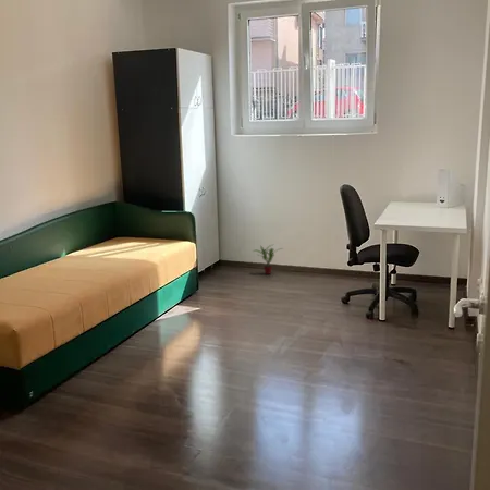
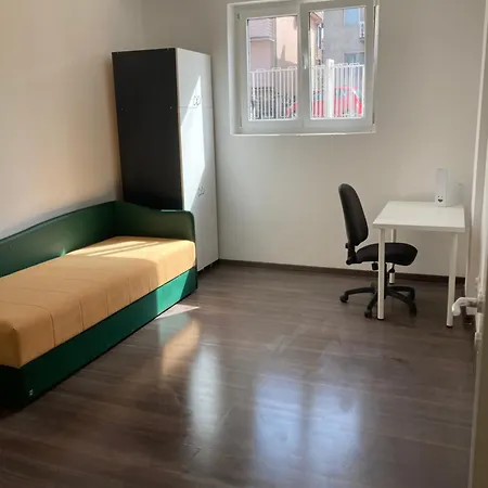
- potted plant (267, 260)
